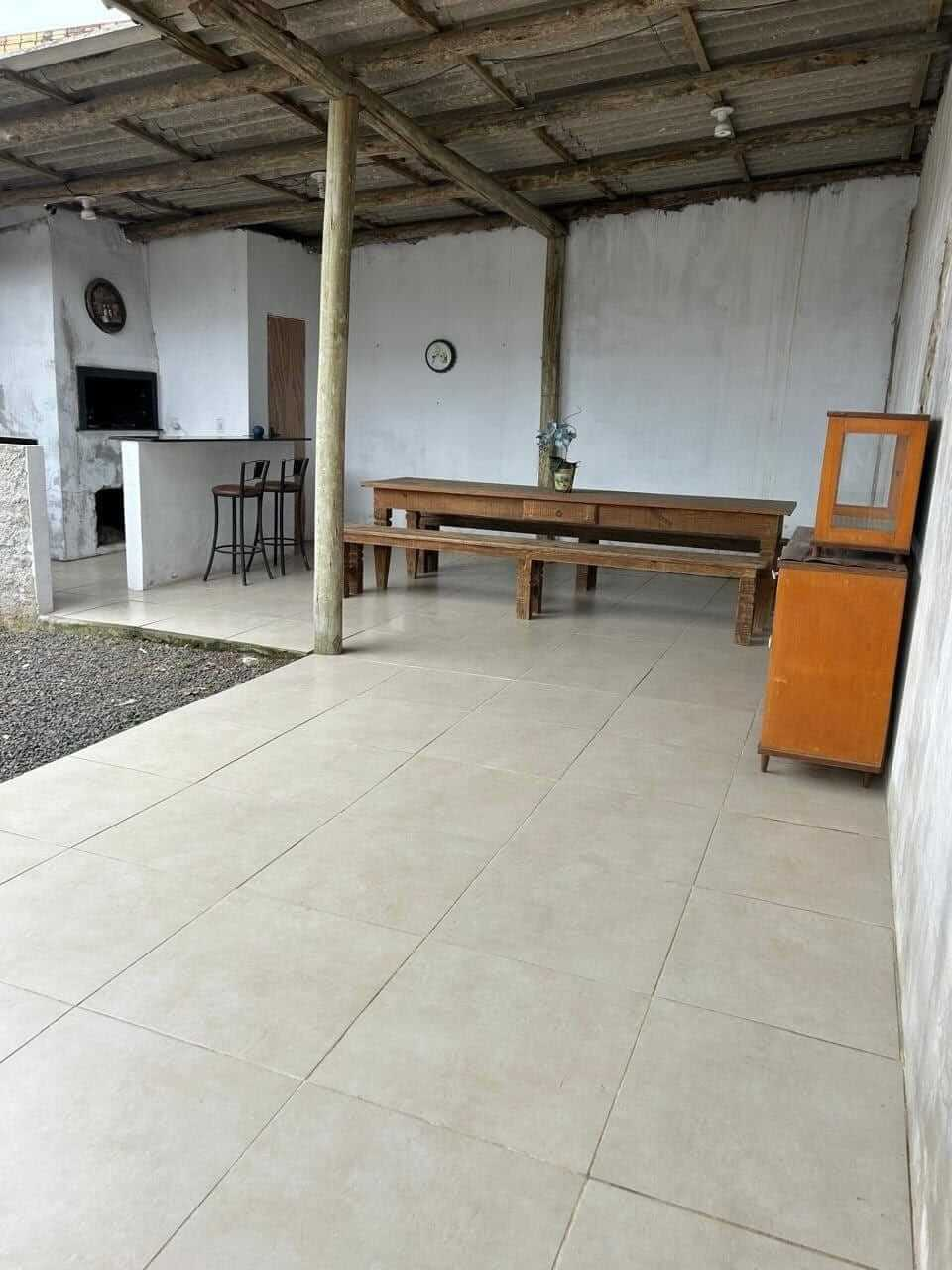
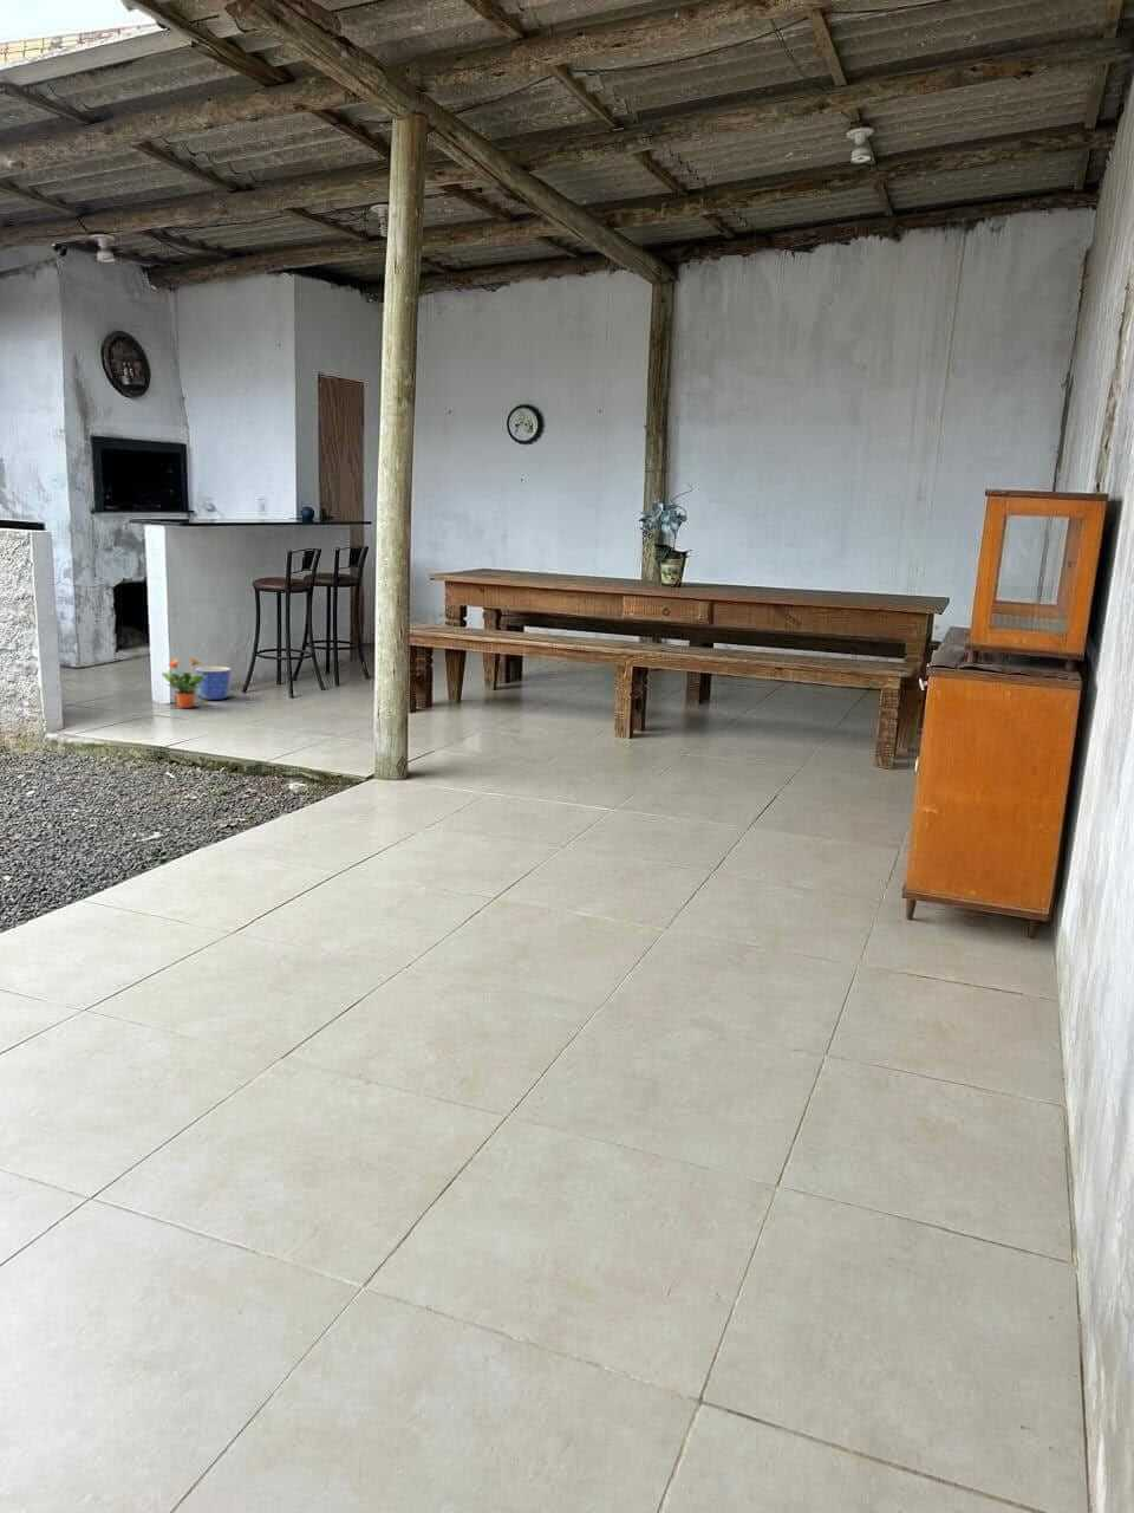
+ potted plant (185, 681)
+ planter (213, 683)
